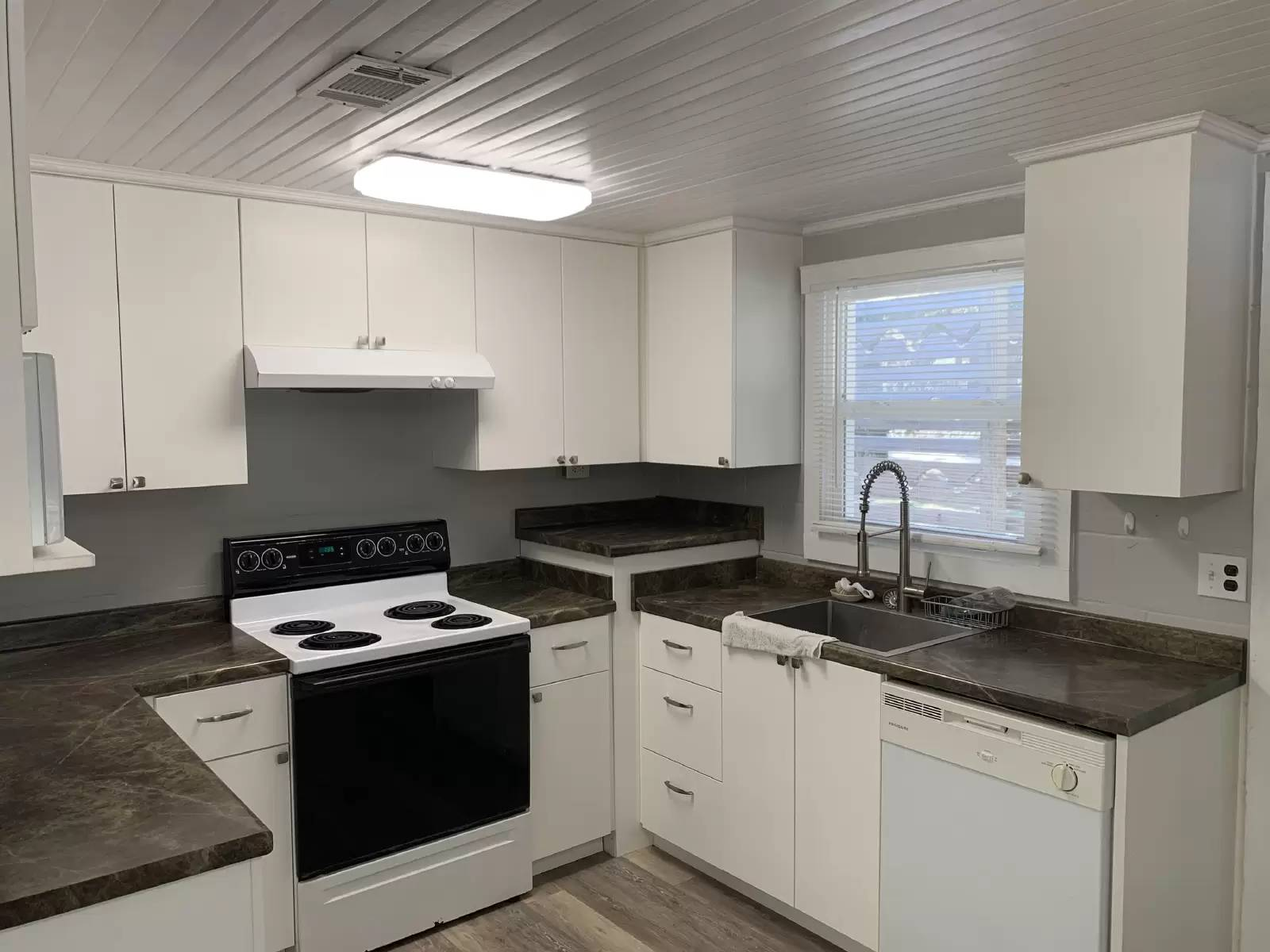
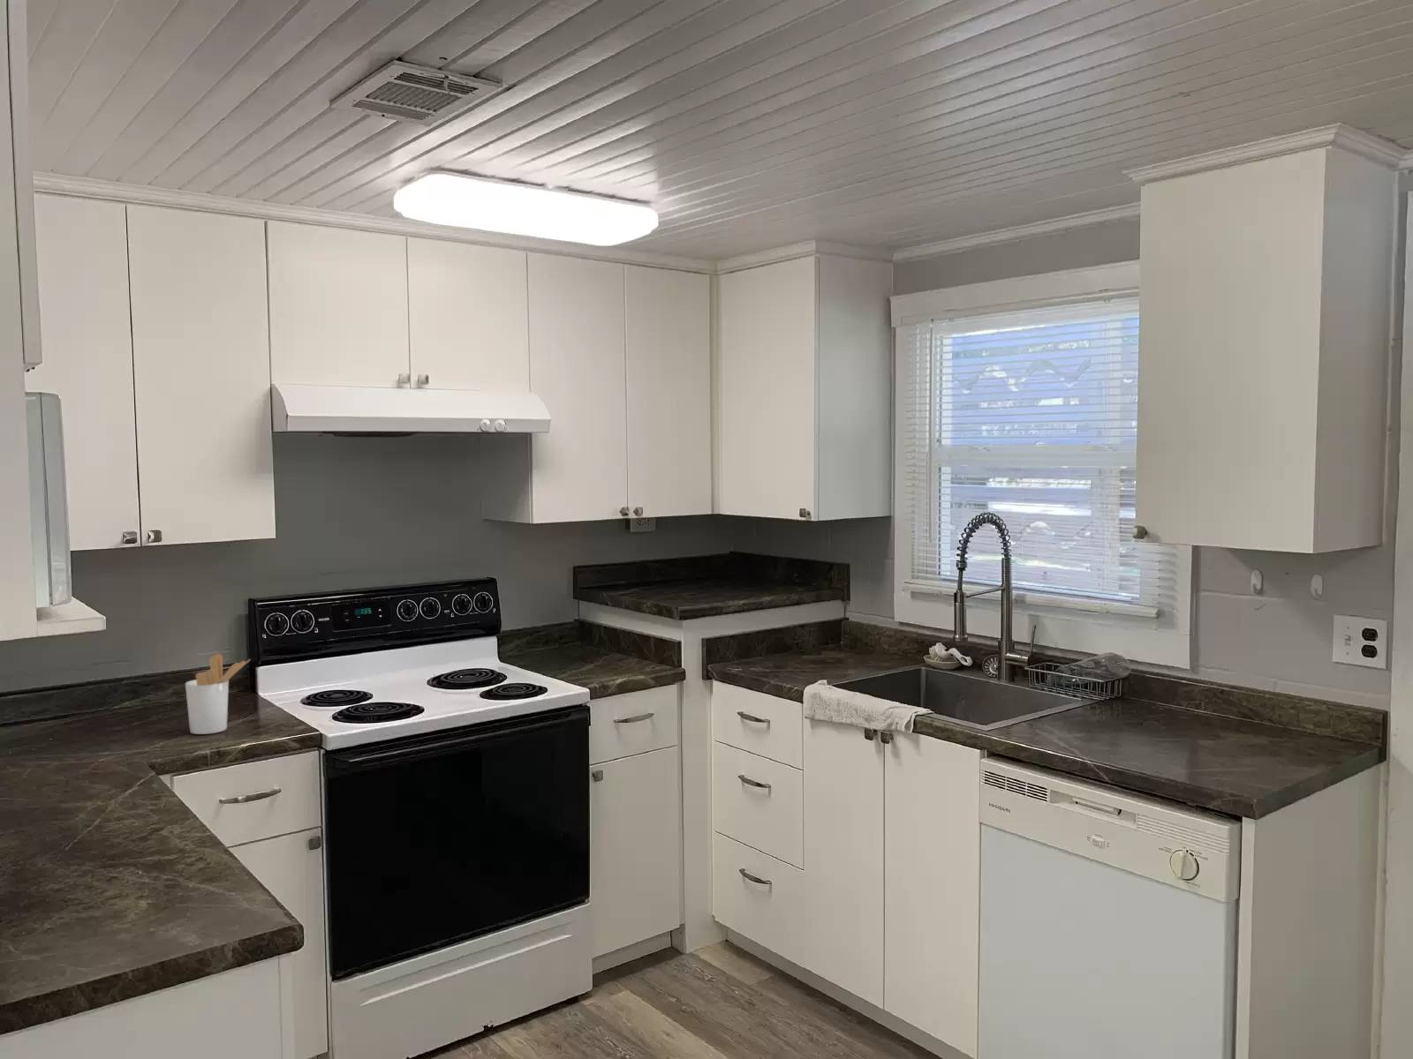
+ utensil holder (218, 694)
